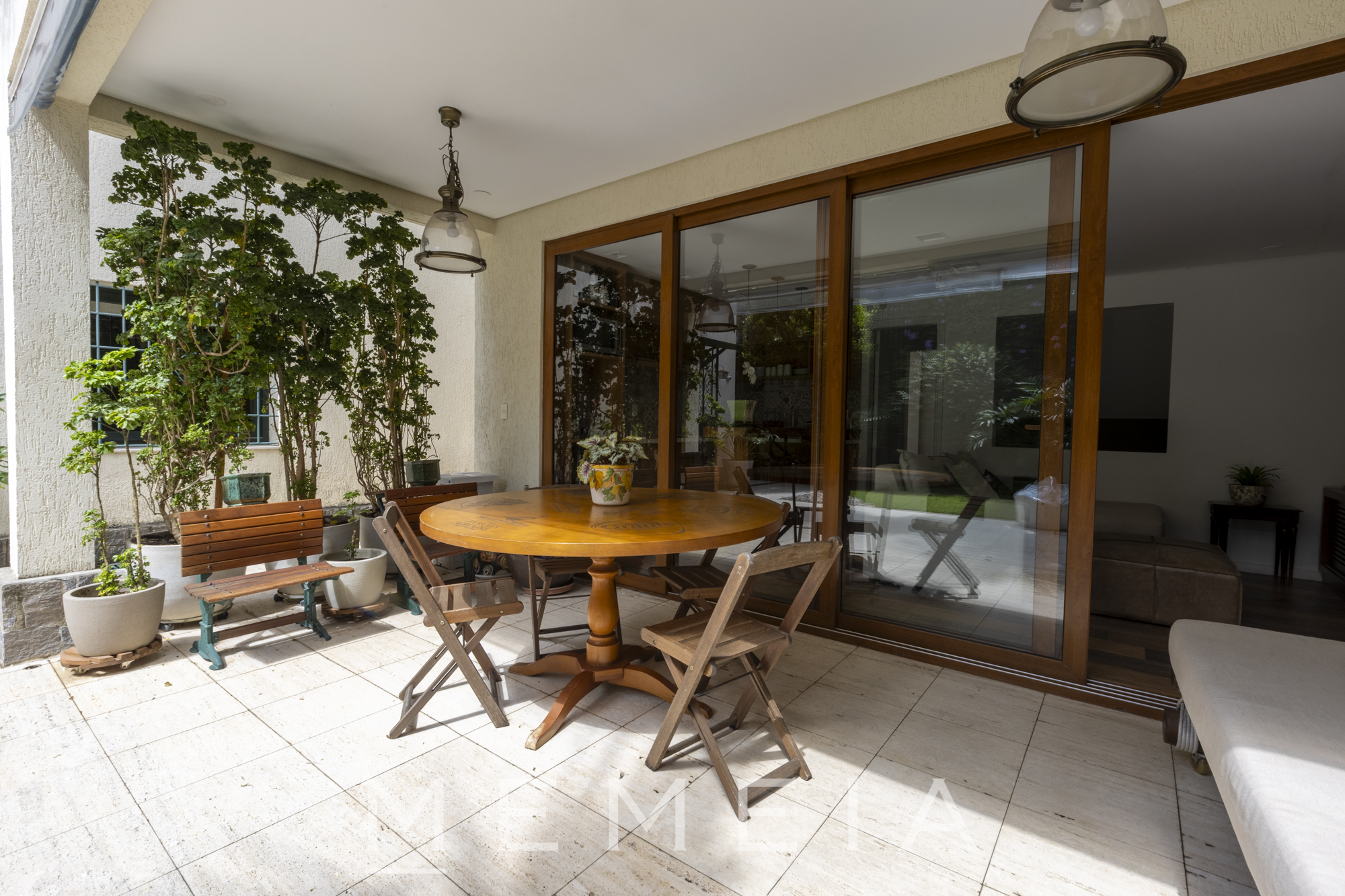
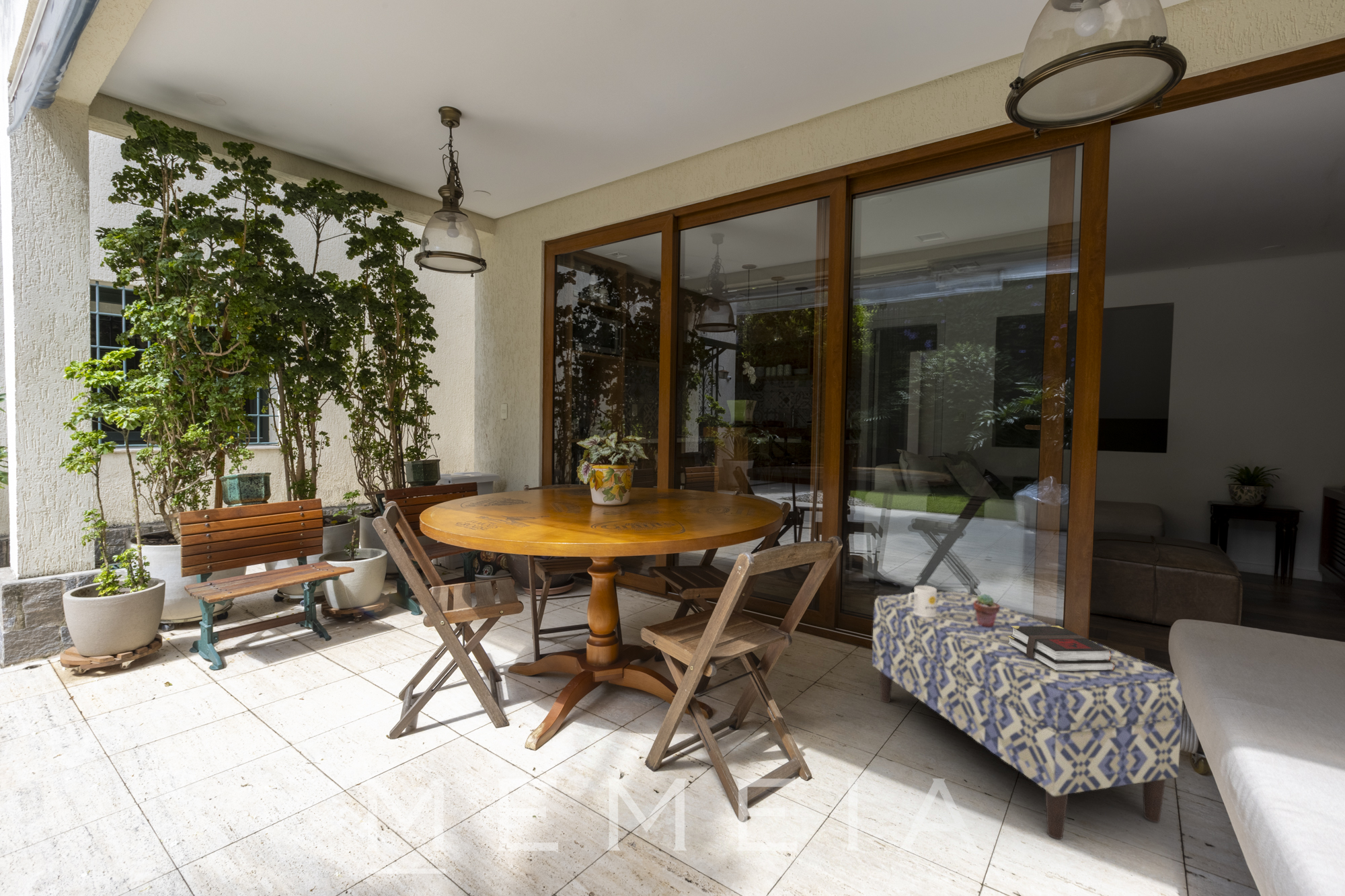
+ mug (922, 600)
+ potted succulent (986, 609)
+ book (1058, 646)
+ bench (997, 688)
